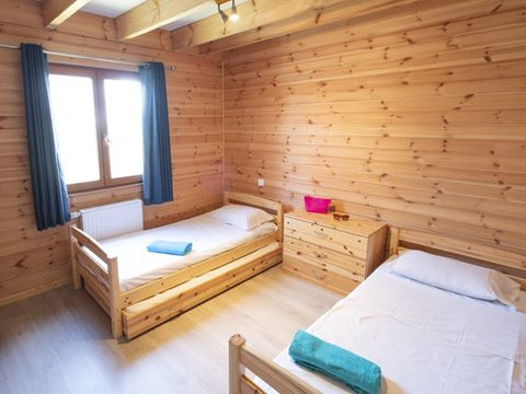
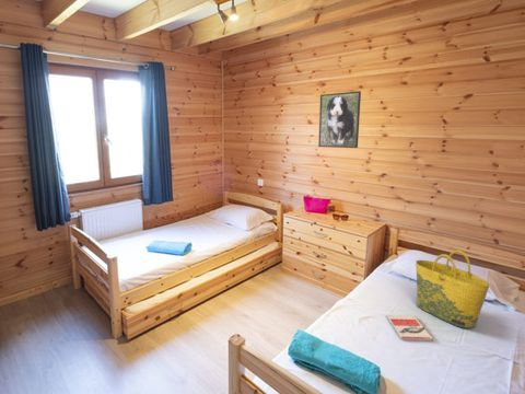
+ tote bag (448, 283)
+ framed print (338, 120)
+ book (408, 327)
